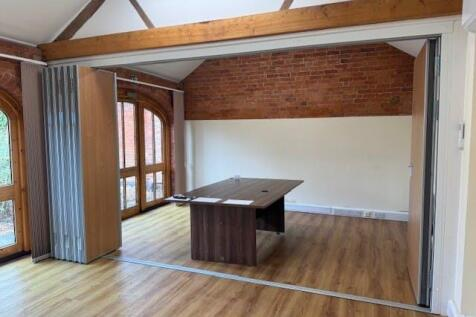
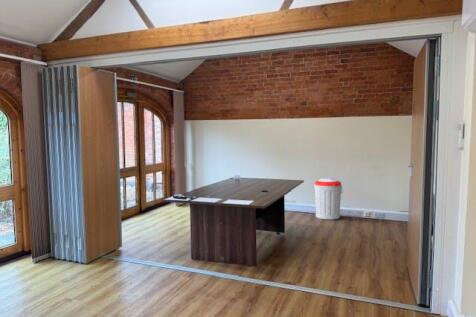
+ trash can (327, 197)
